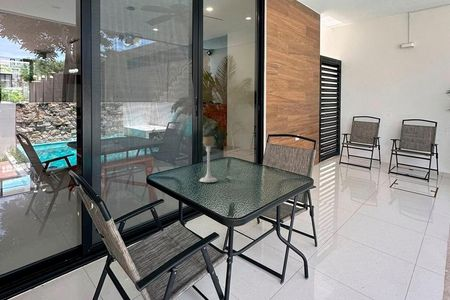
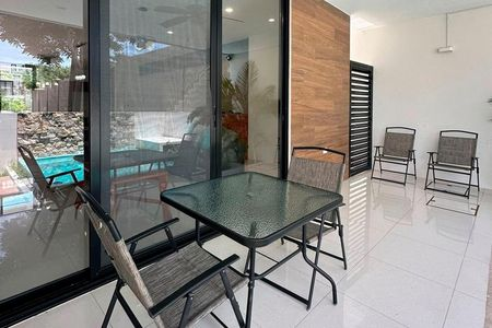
- candle holder (208, 158)
